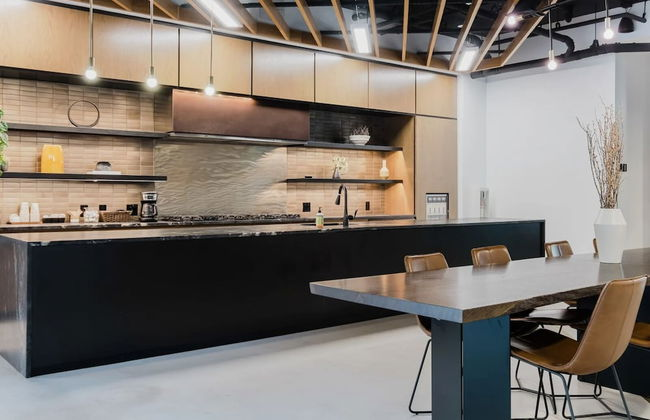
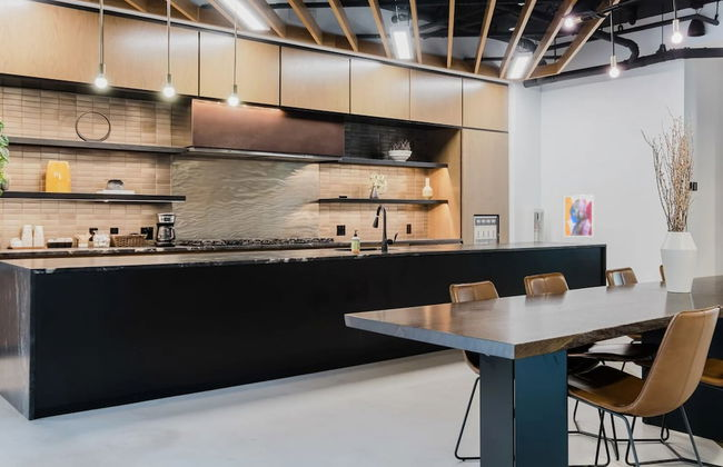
+ wall art (578, 216)
